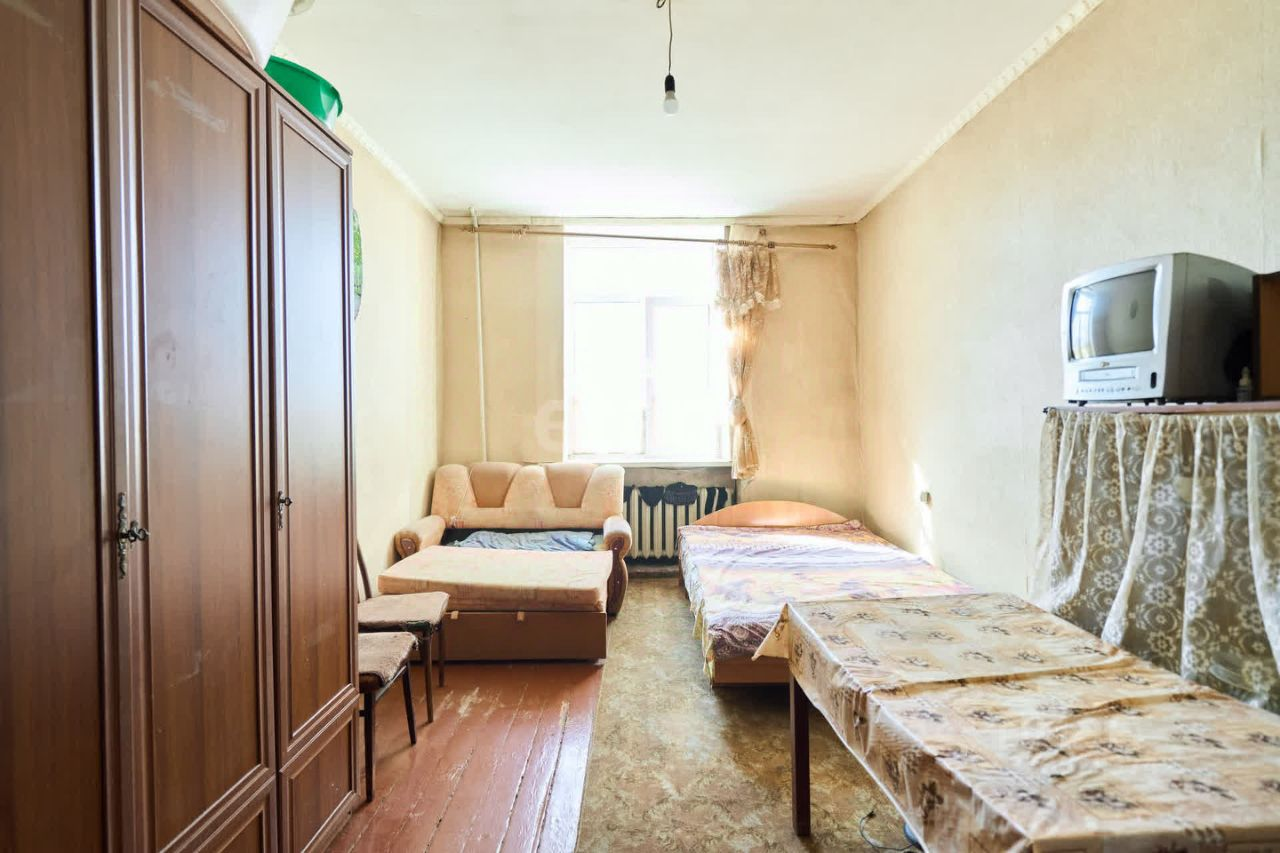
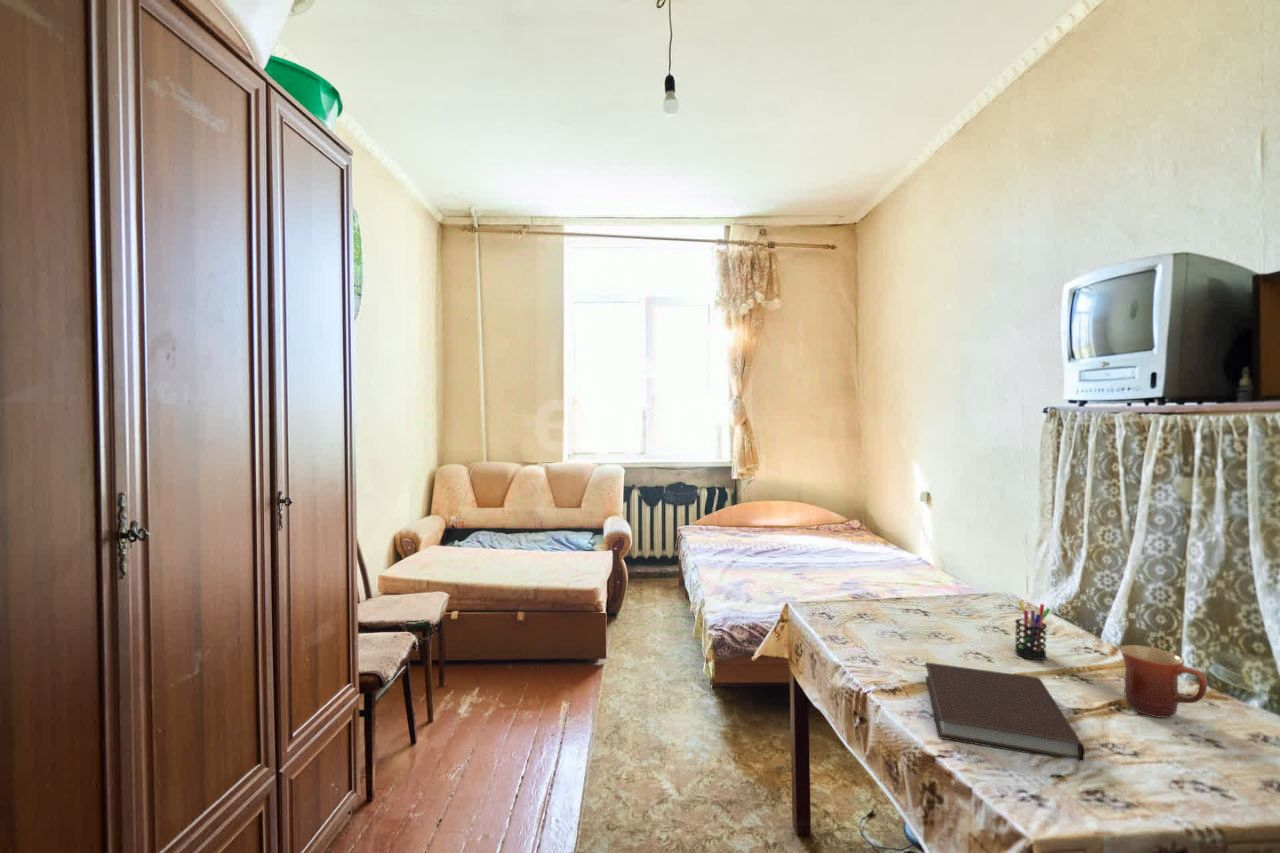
+ mug (1162, 685)
+ pen holder (1034, 627)
+ notebook (993, 705)
